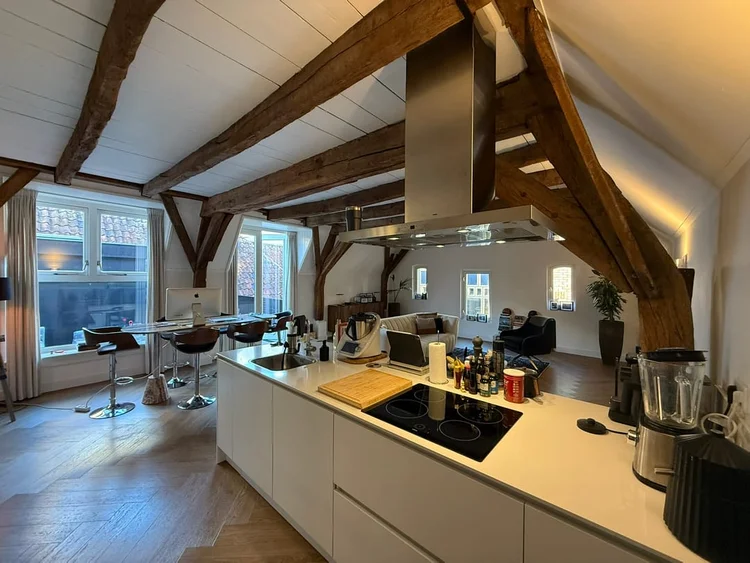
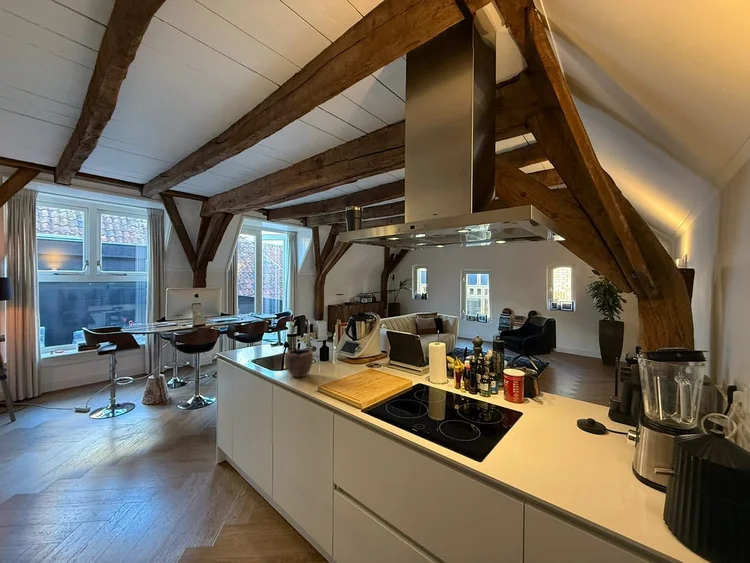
+ bowl (299, 363)
